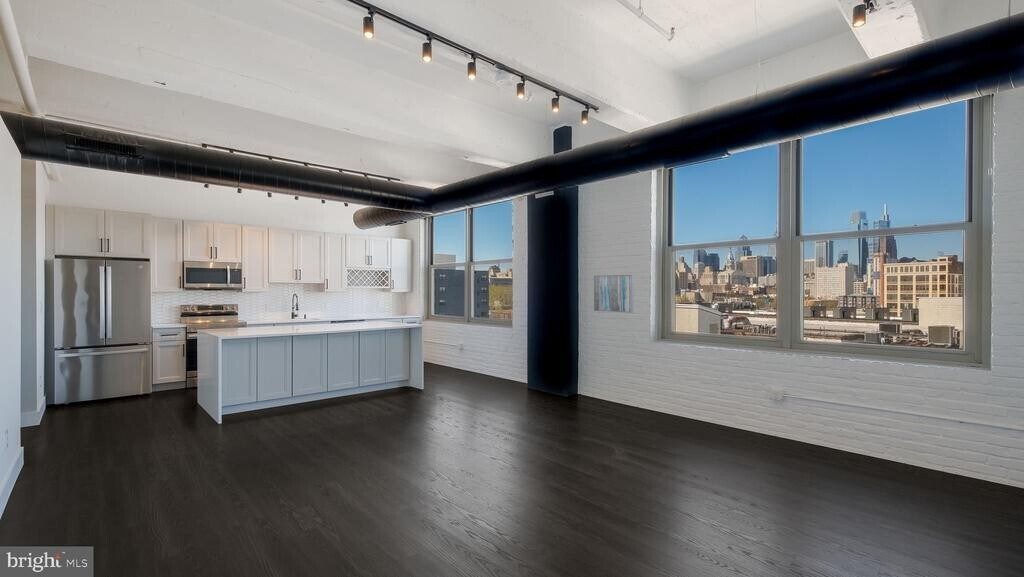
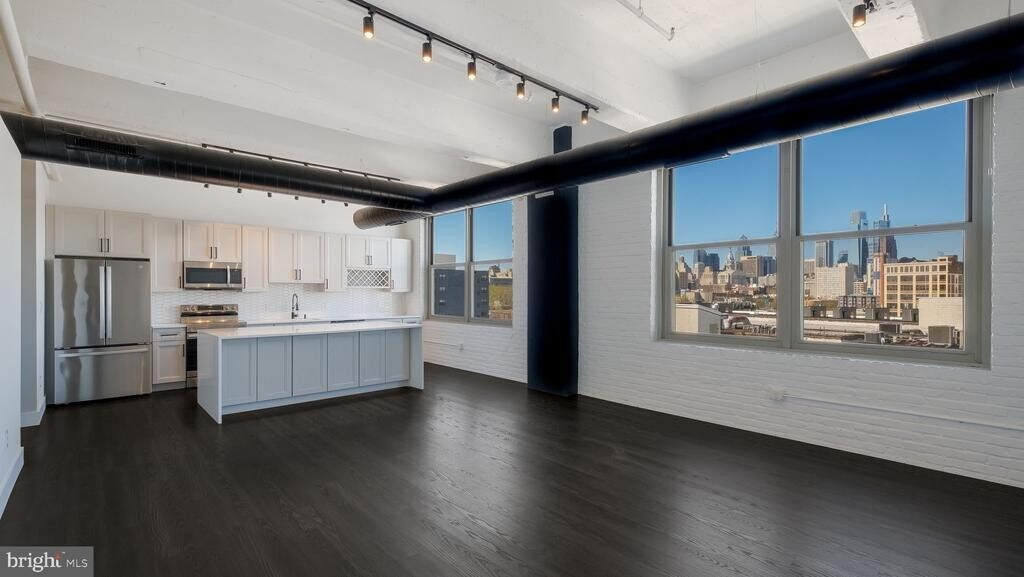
- wall art (613, 293)
